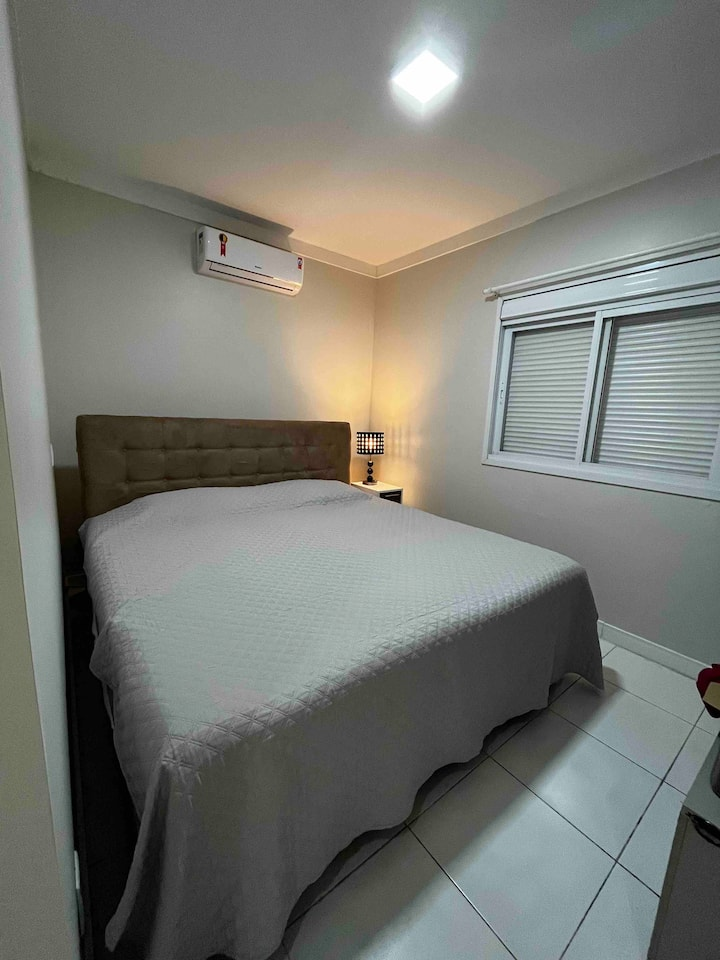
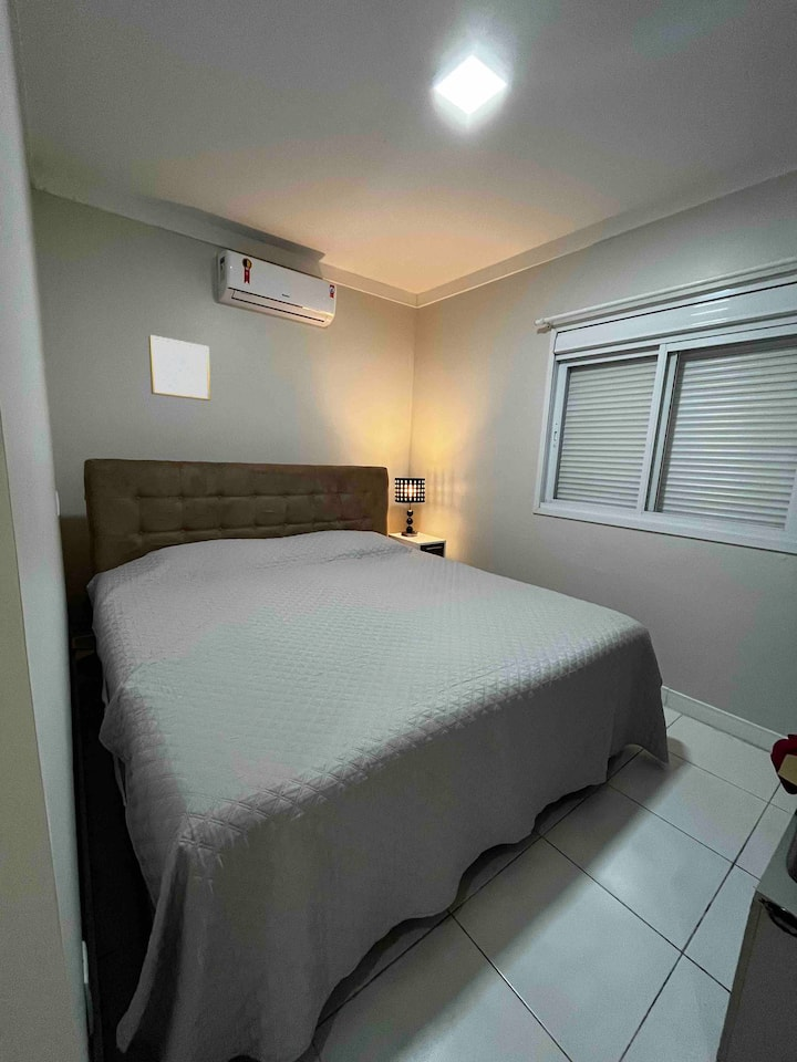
+ wall art (180, 369)
